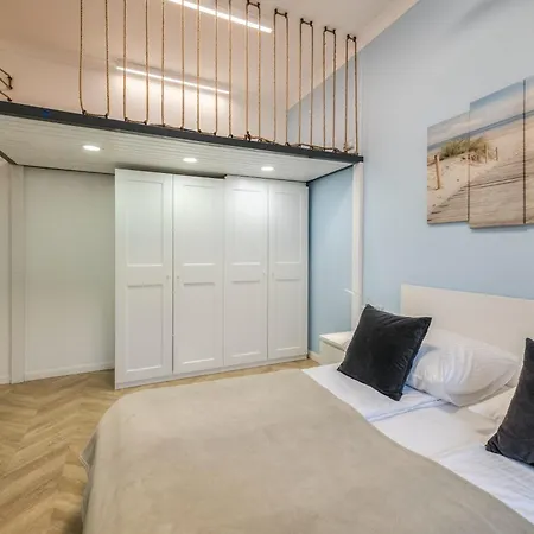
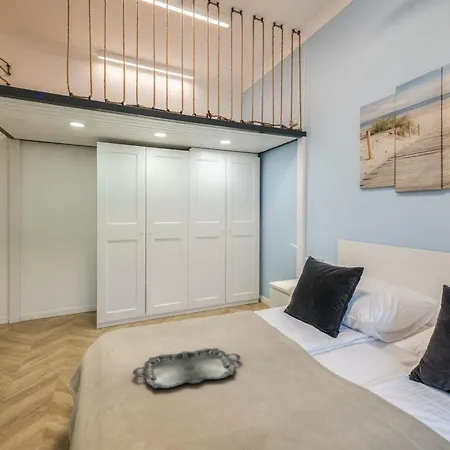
+ serving tray (189, 365)
